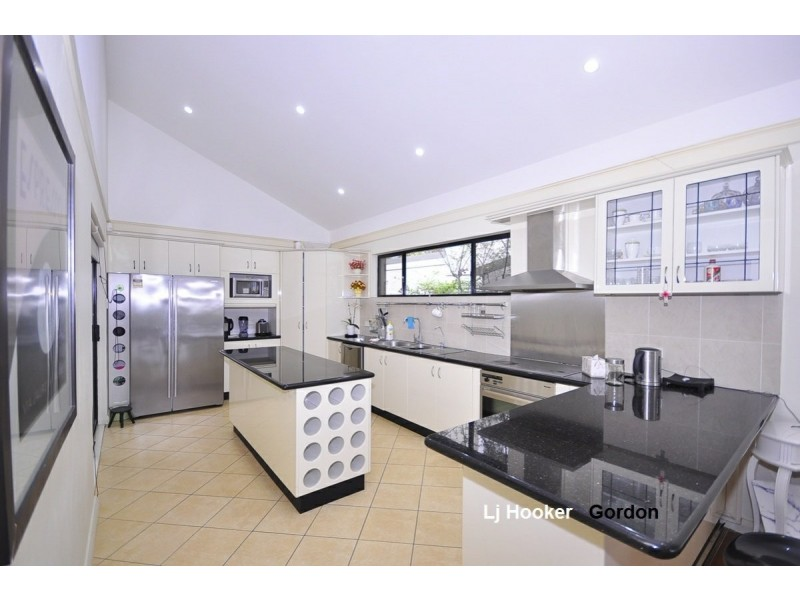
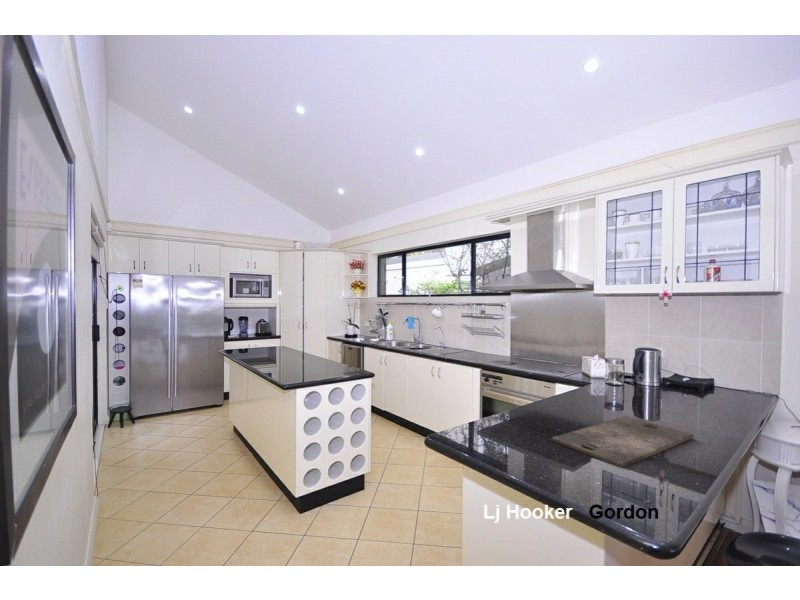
+ cutting board (623, 437)
